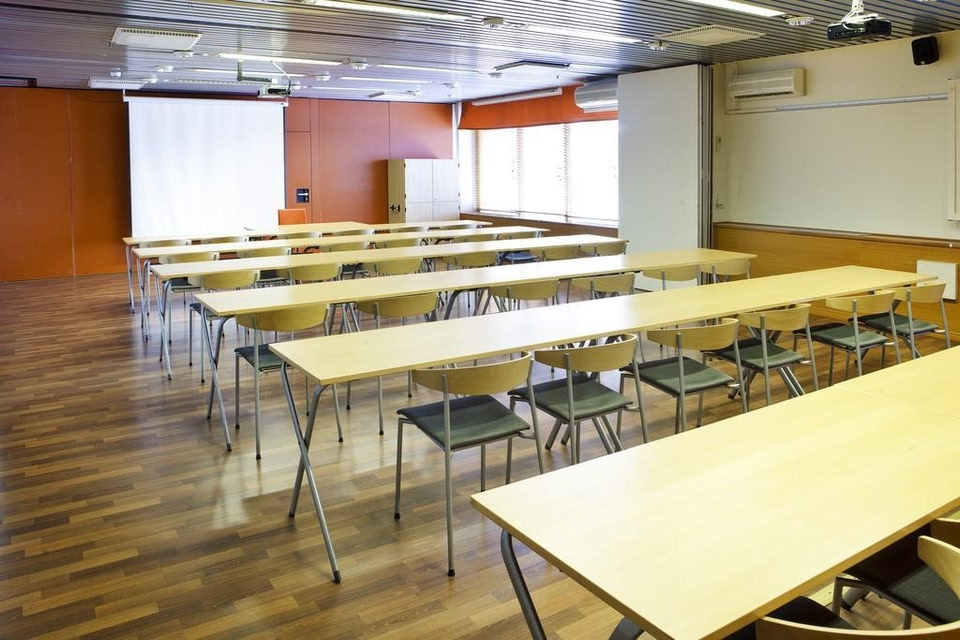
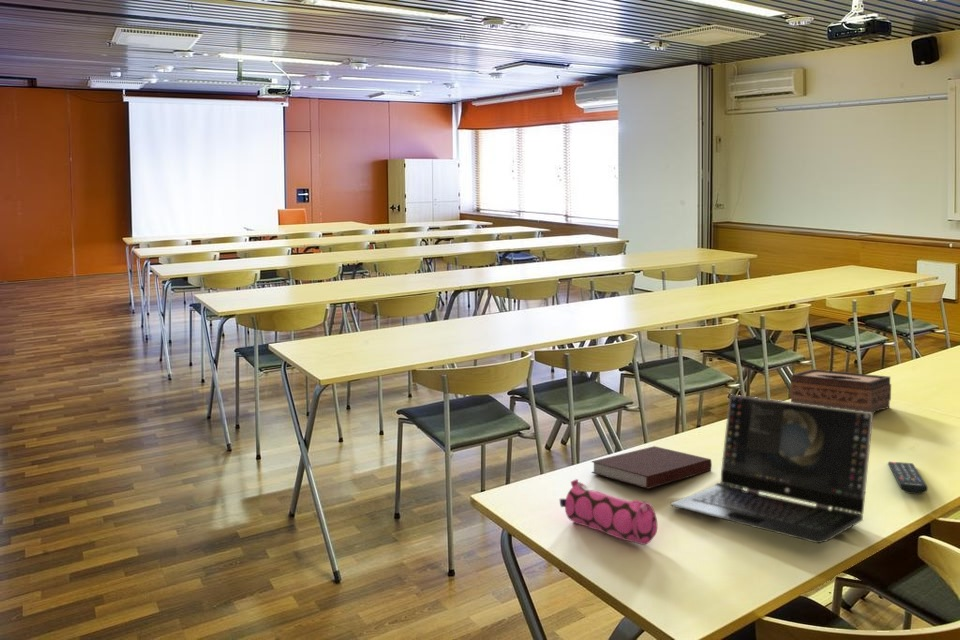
+ notebook (651, 466)
+ remote control (906, 476)
+ tissue box (839, 390)
+ pencil case (609, 510)
+ laptop (769, 462)
